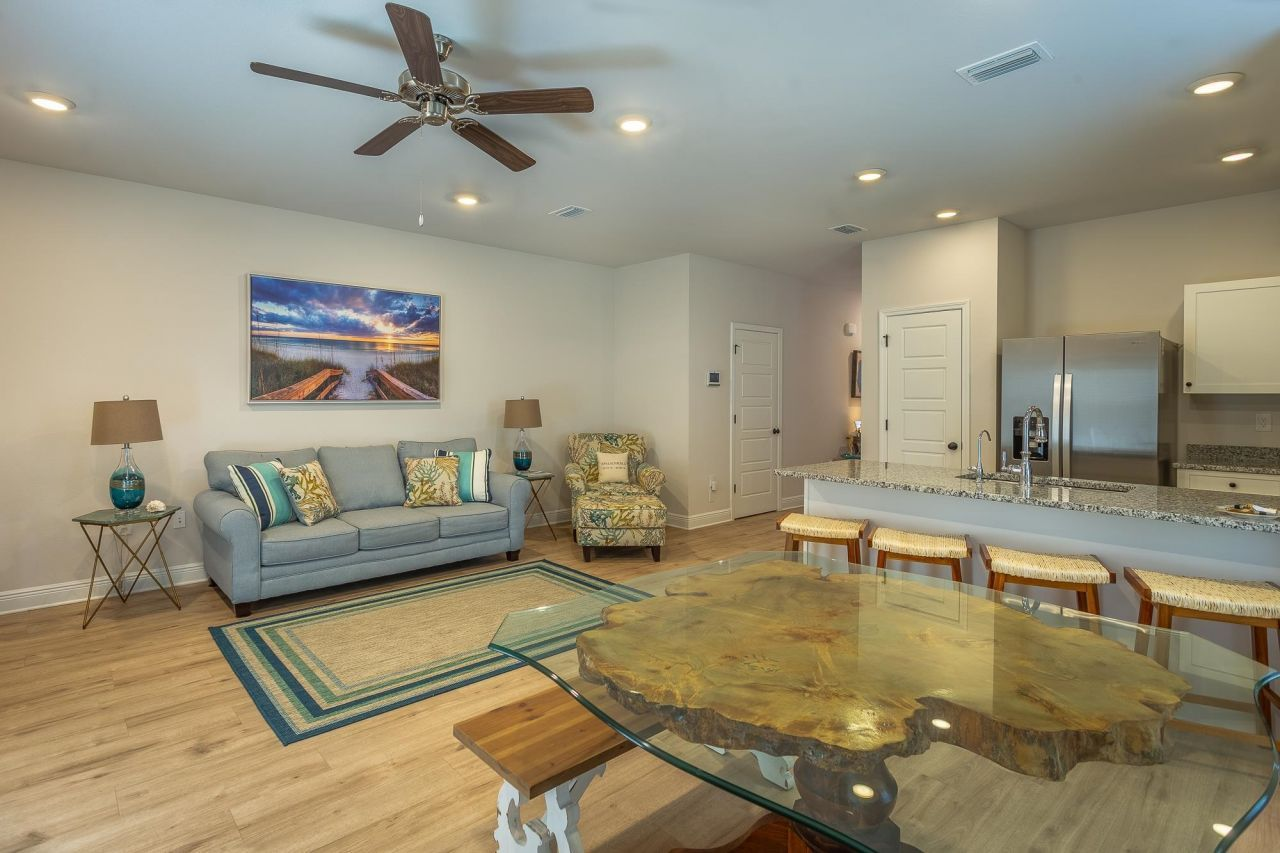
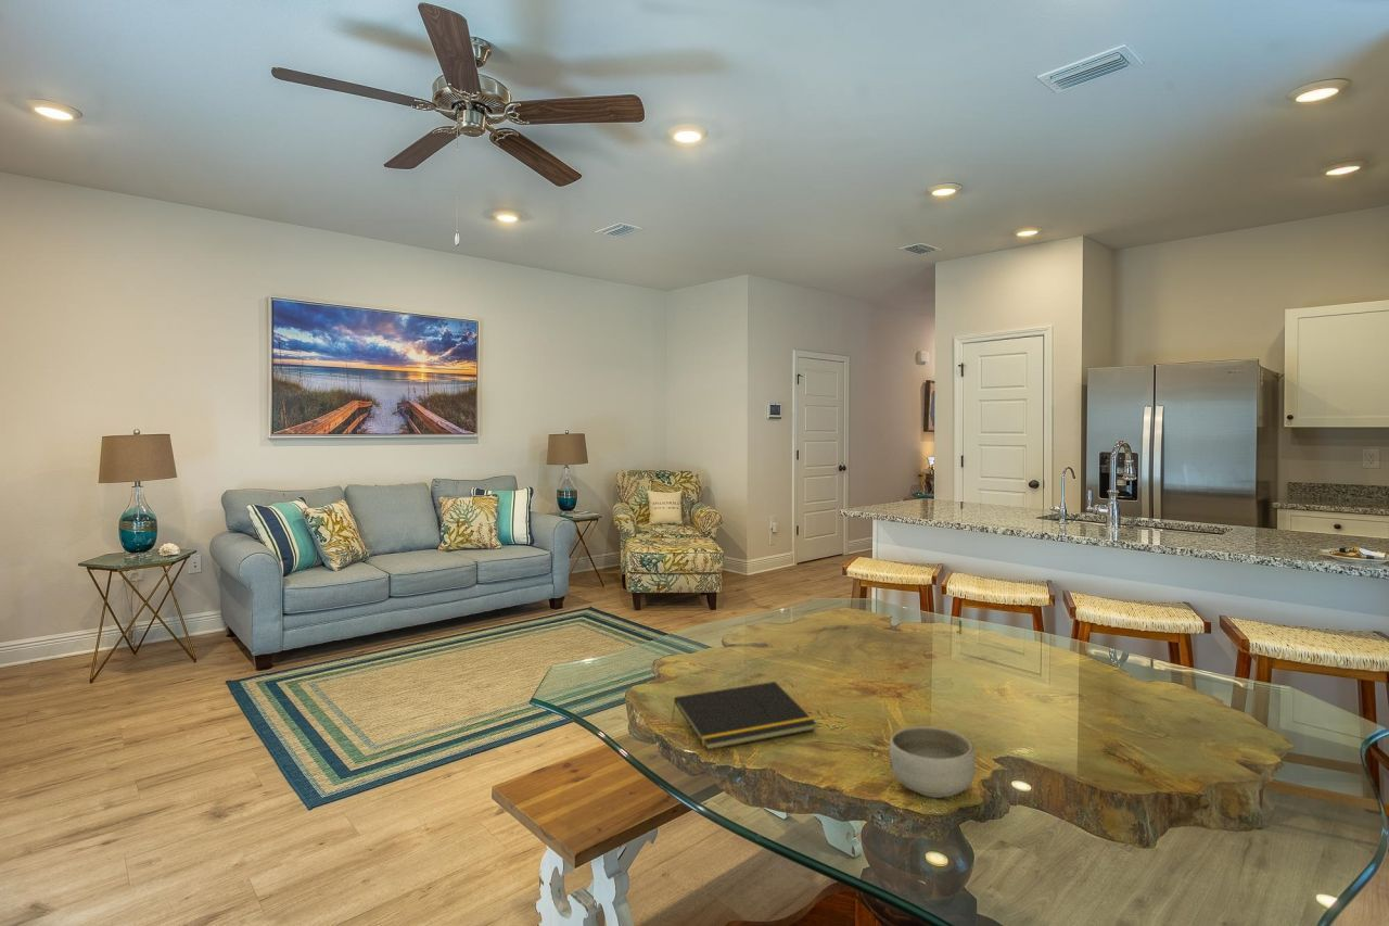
+ bowl (931, 764)
+ notepad (743, 712)
